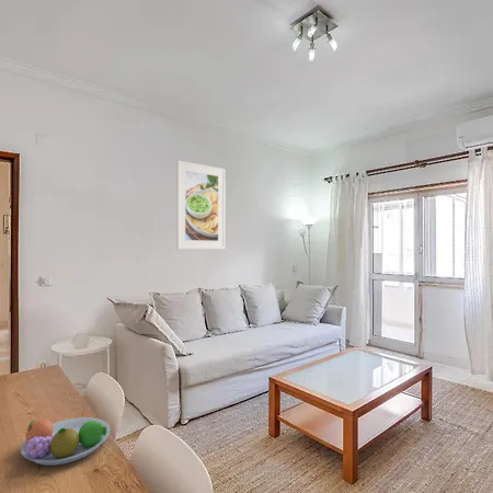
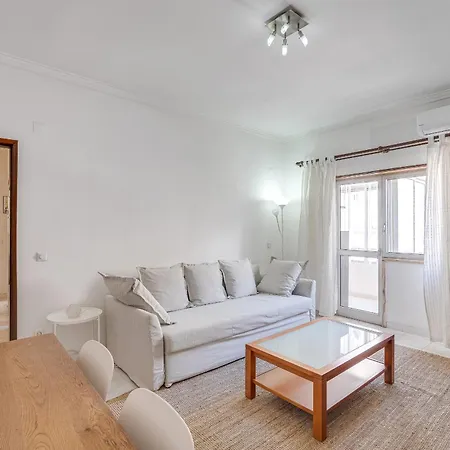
- fruit bowl (69, 431)
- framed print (202, 207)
